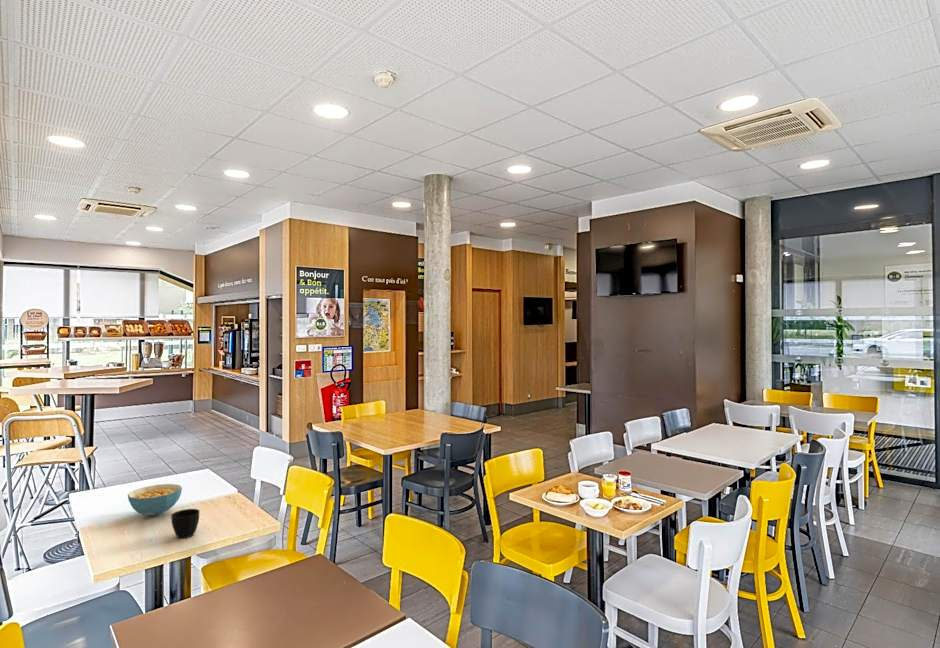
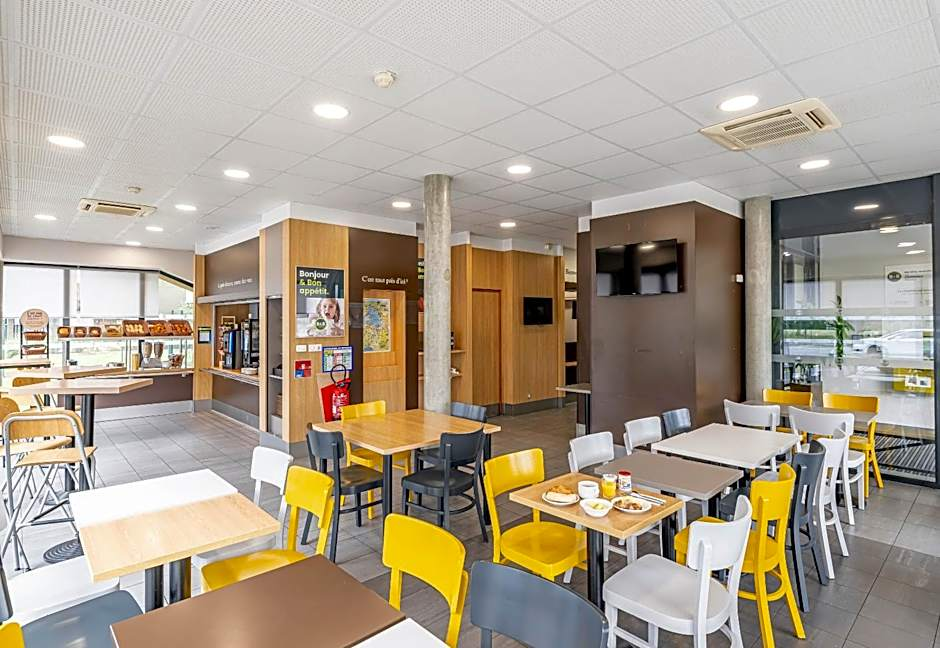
- cup (187, 523)
- cereal bowl (155, 502)
